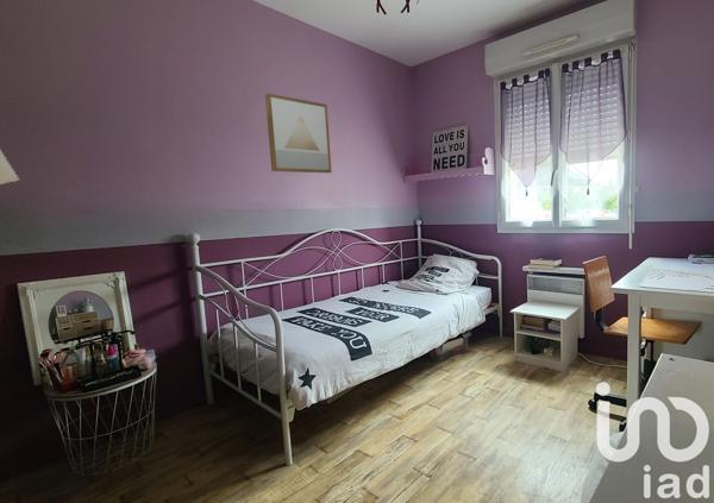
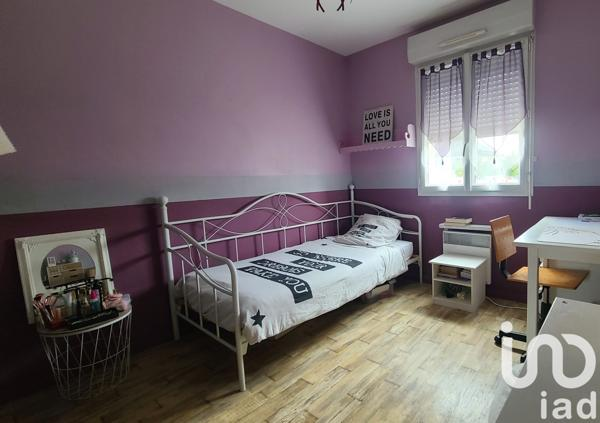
- wall art (300, 136)
